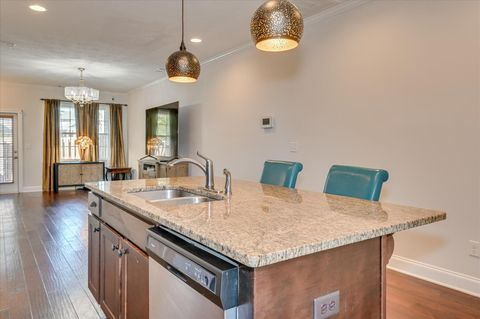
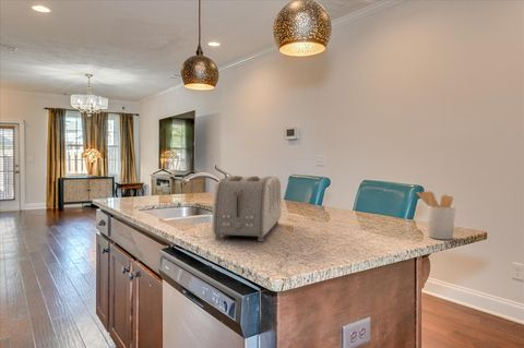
+ utensil holder (434, 213)
+ toaster (249, 203)
